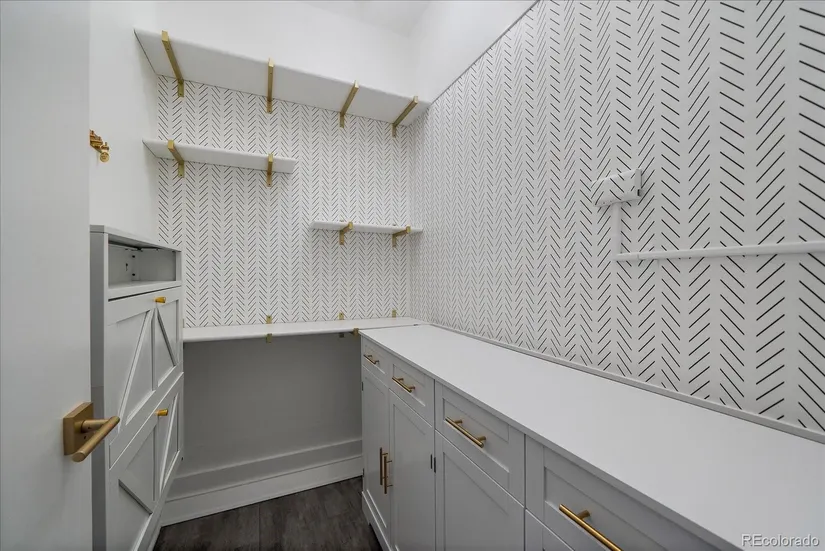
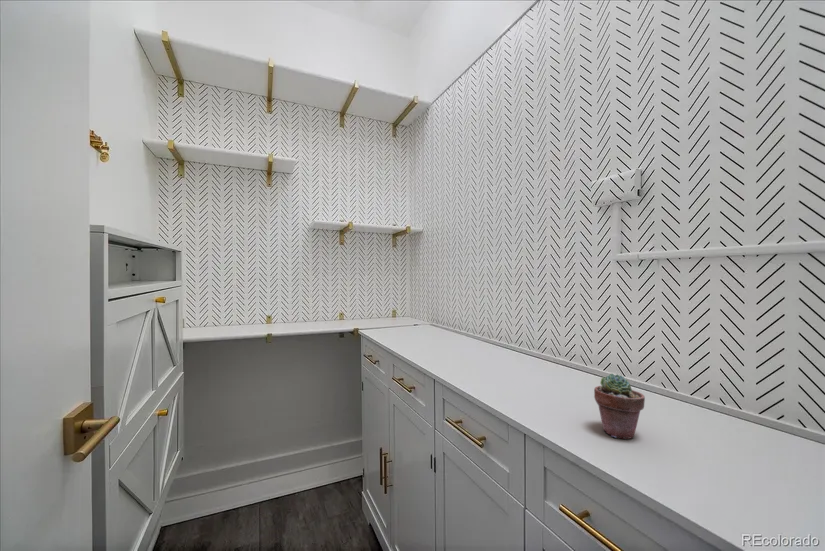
+ potted succulent (618, 403)
